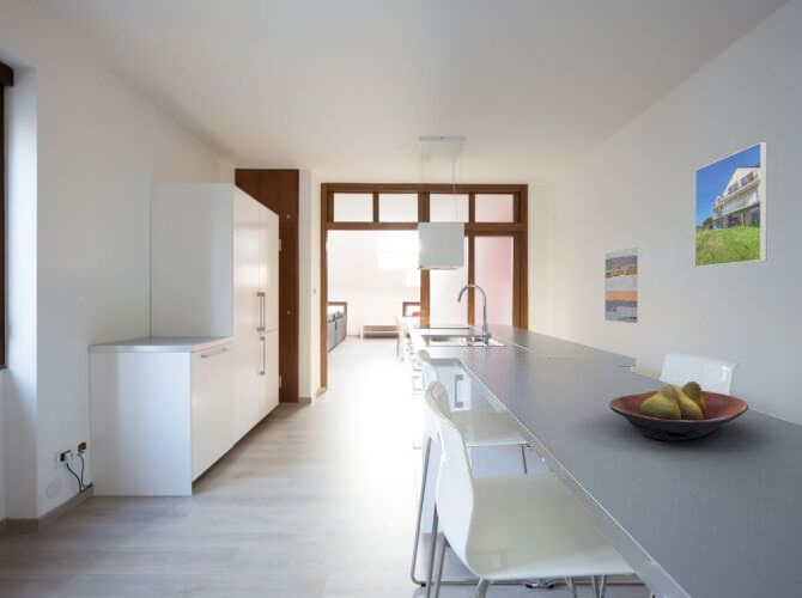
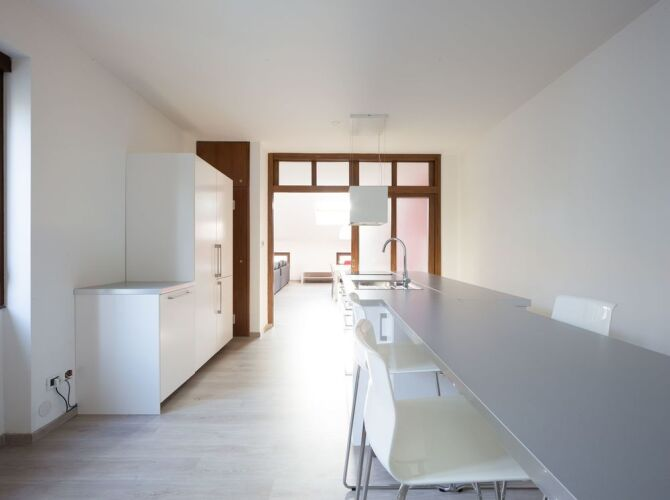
- fruit bowl (678, 404)
- wall art (620, 286)
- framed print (727, 210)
